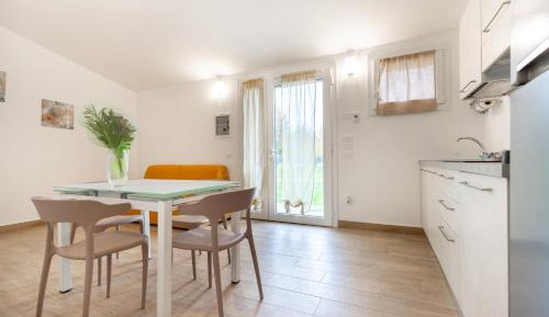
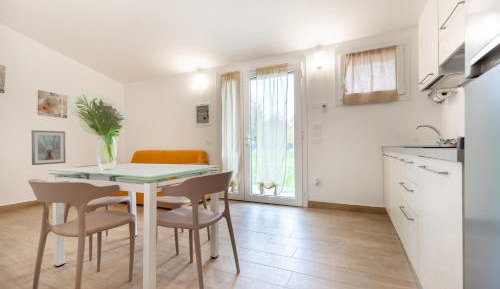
+ picture frame (49, 147)
